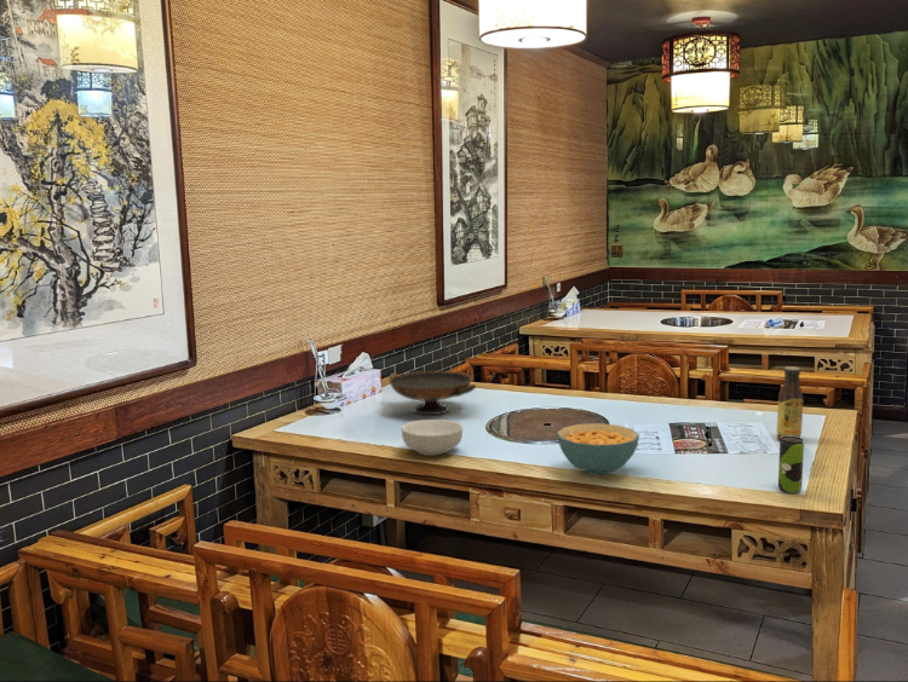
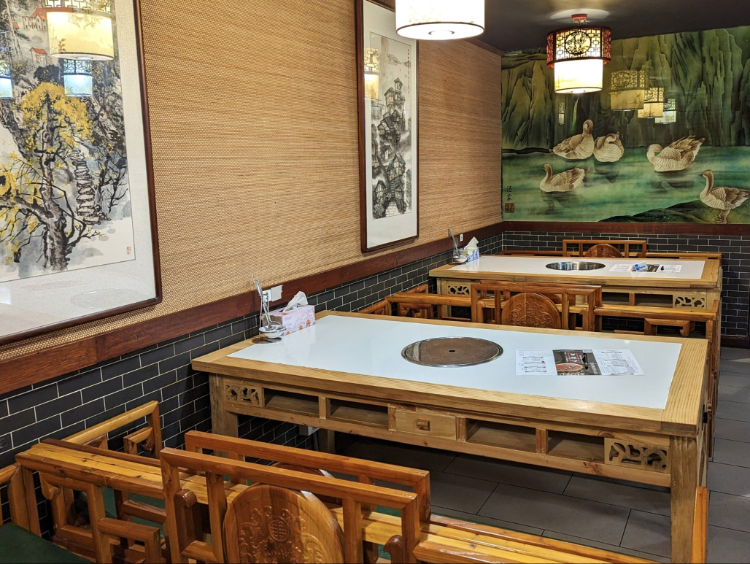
- decorative bowl (431, 394)
- beverage can (791, 464)
- sauce bottle (789, 403)
- cereal bowl (597, 452)
- cereal bowl (432, 439)
